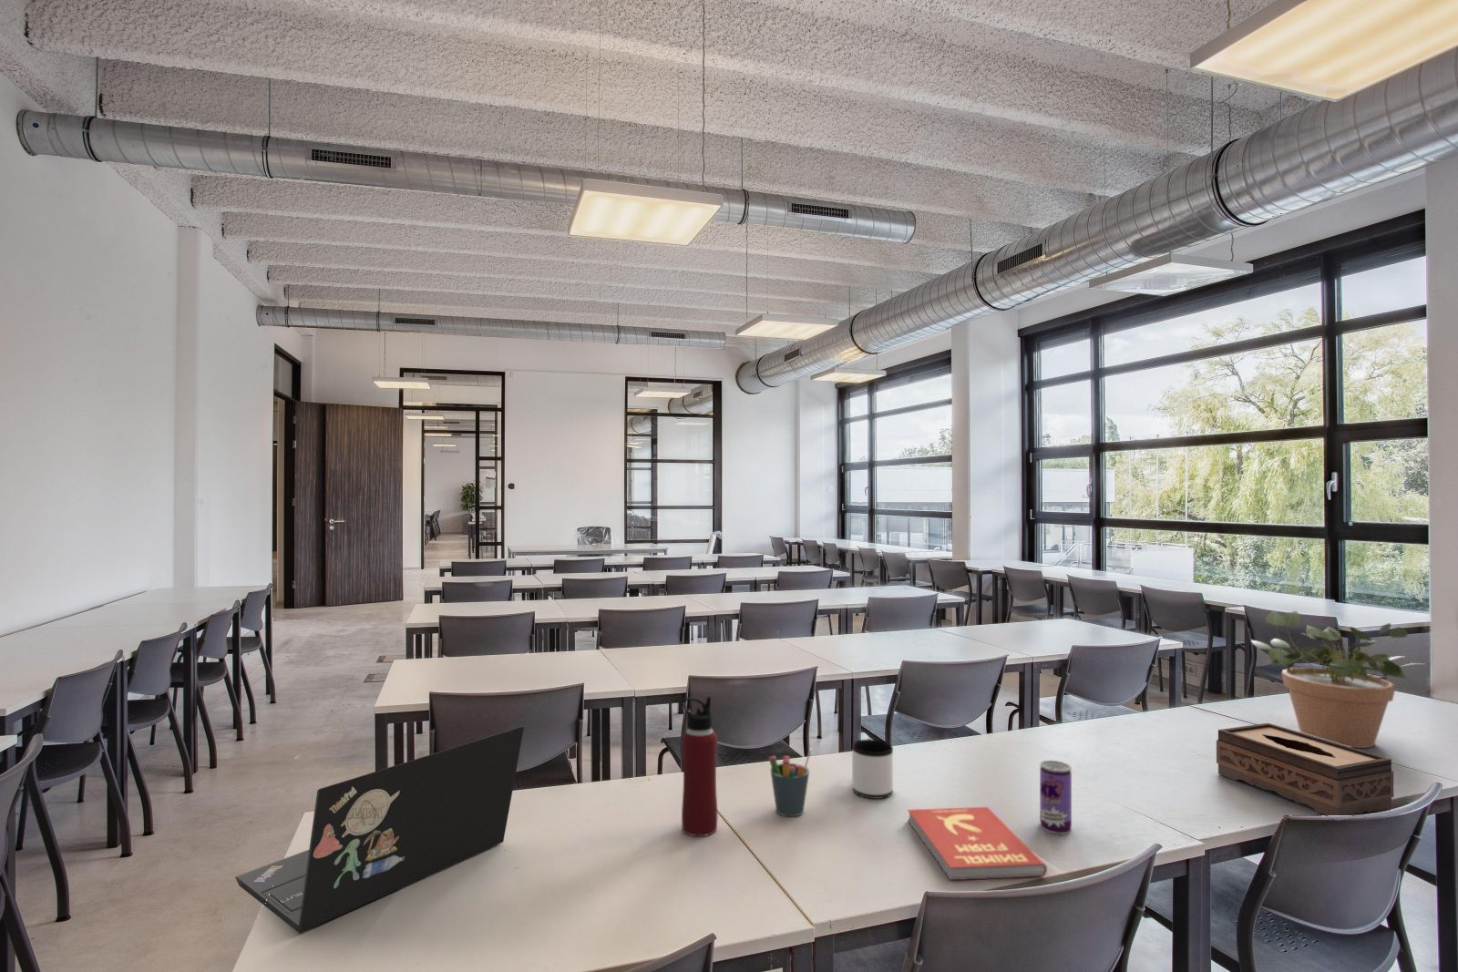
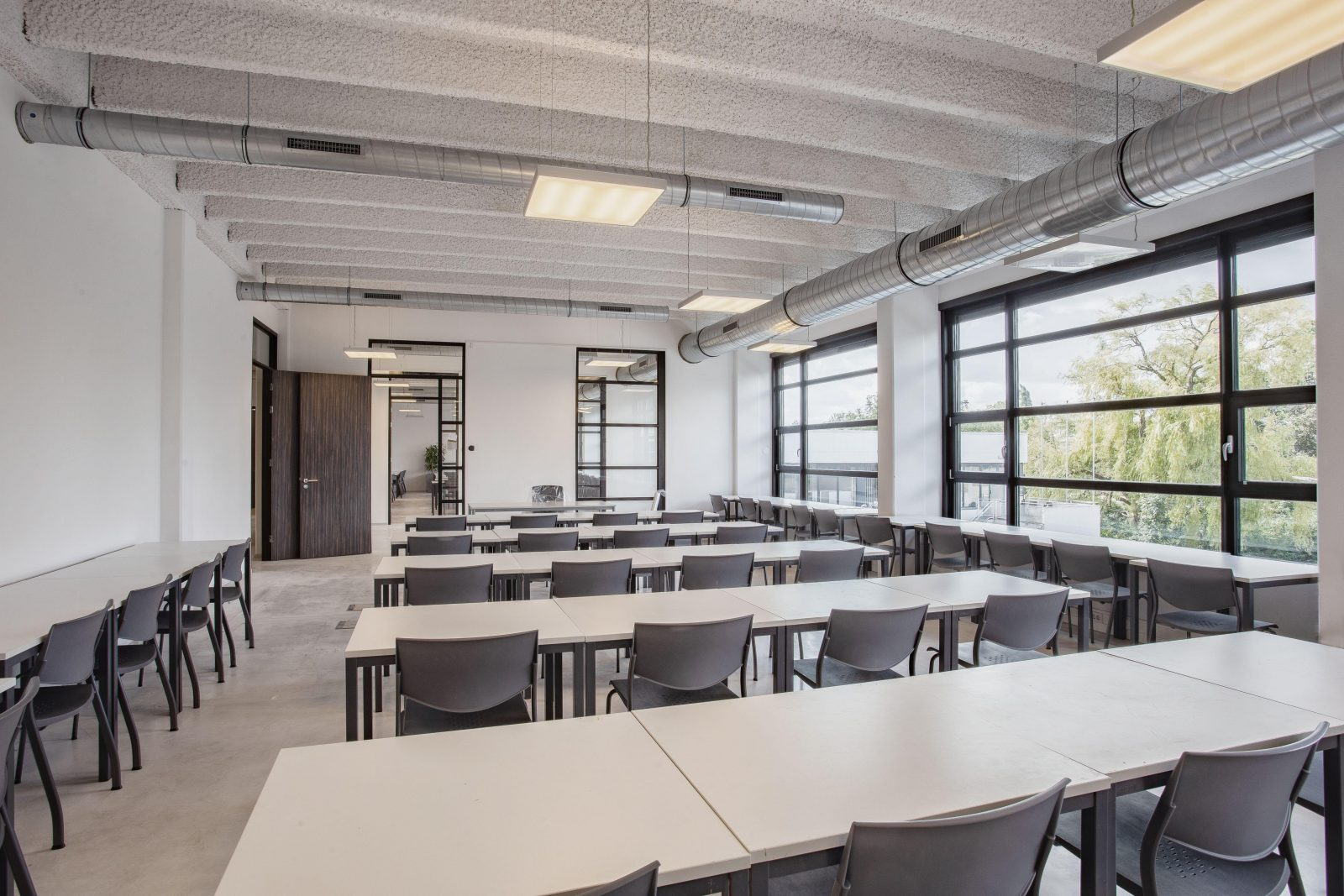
- tissue box (1300, 766)
- laptop (385, 801)
- pen holder (789, 779)
- book (971, 840)
- mug (869, 765)
- potted plant (1323, 676)
- beverage can (1056, 796)
- water bottle (699, 763)
